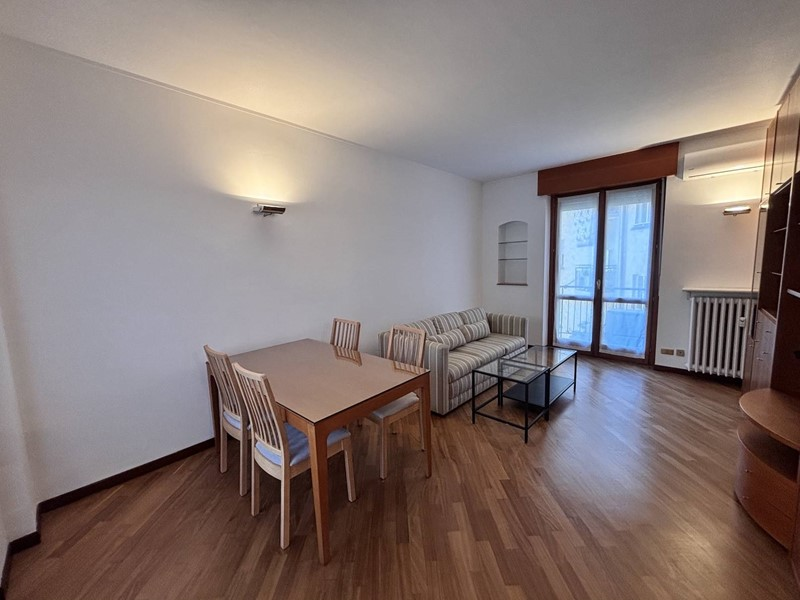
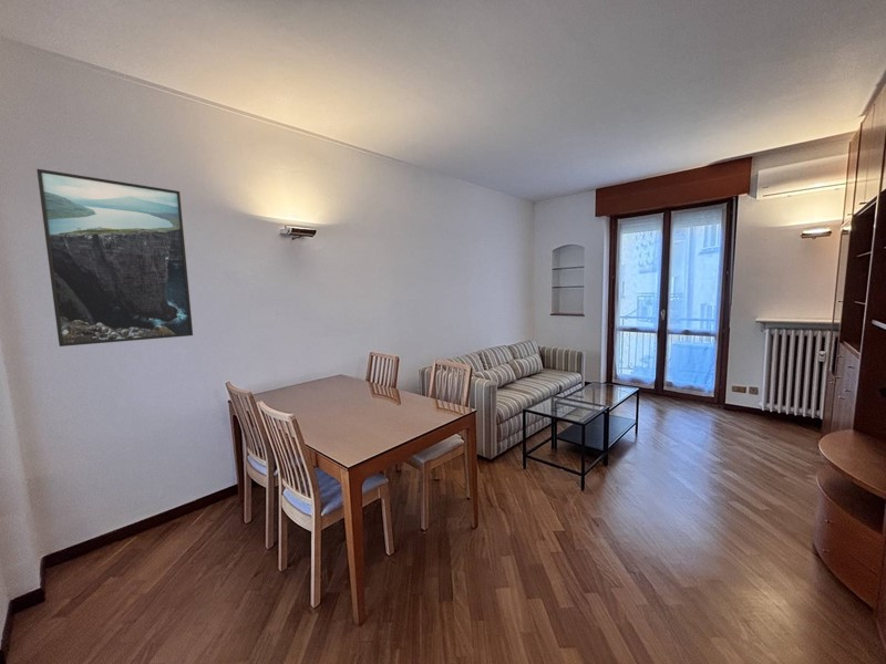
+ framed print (124, 262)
